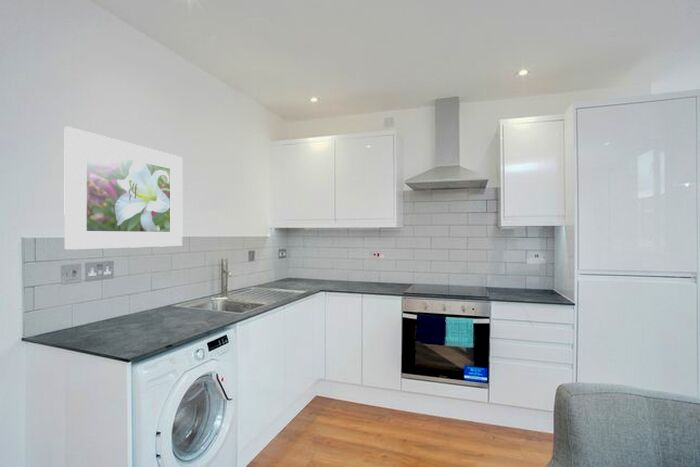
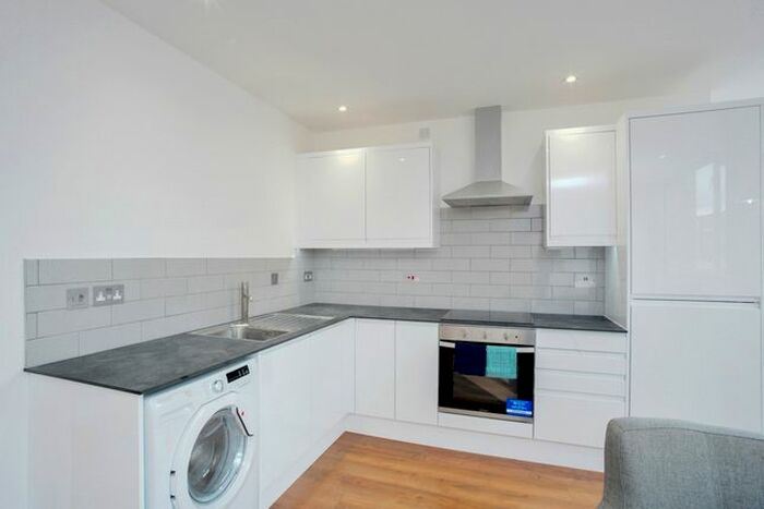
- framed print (132, 195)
